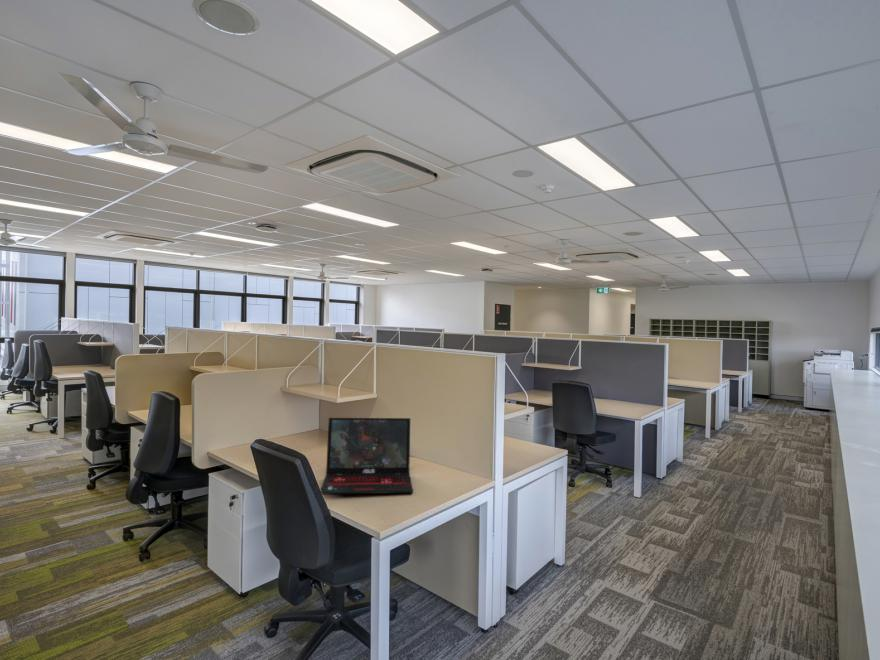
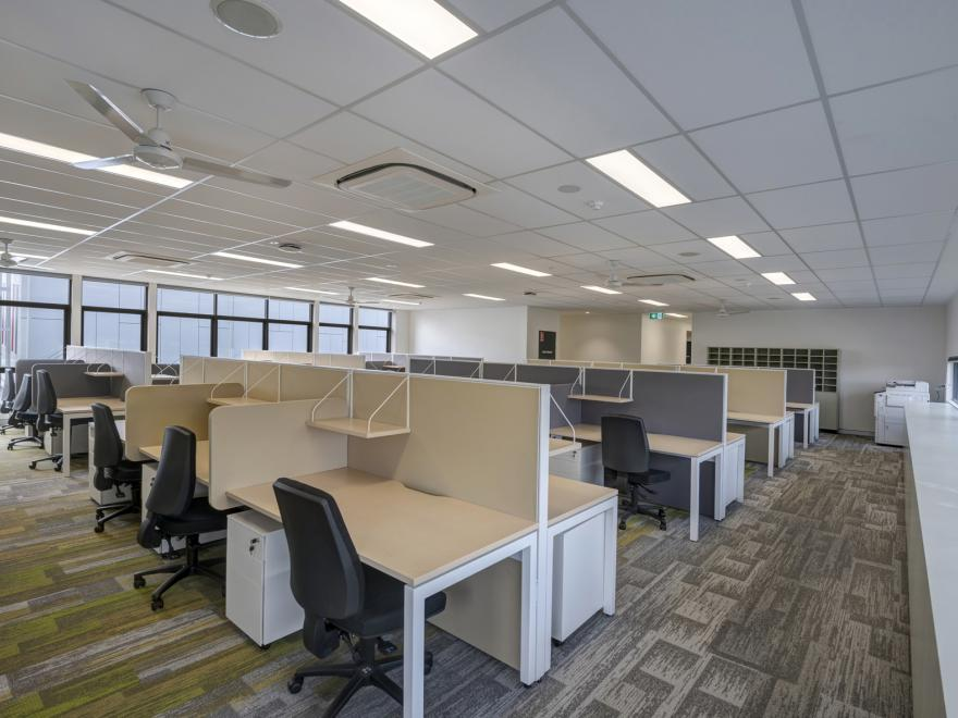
- laptop (368, 453)
